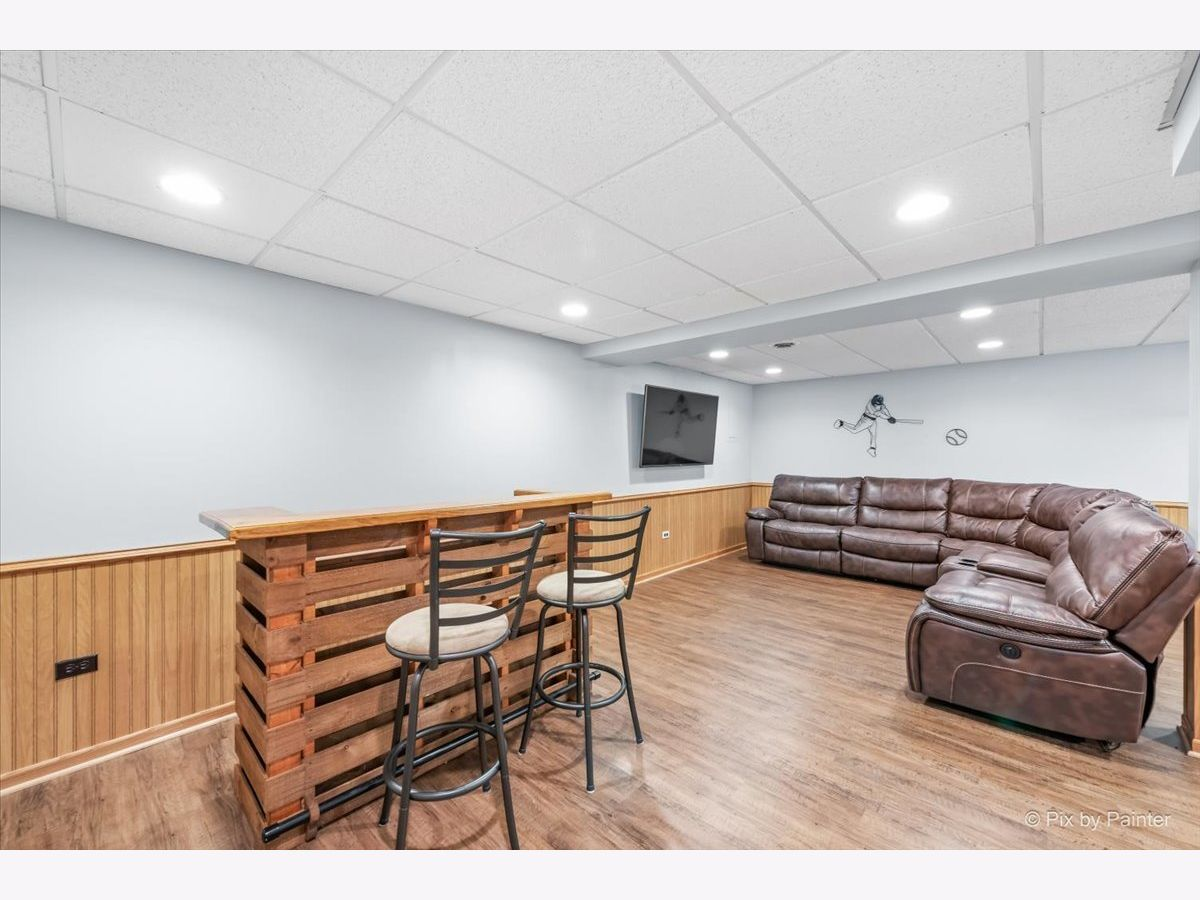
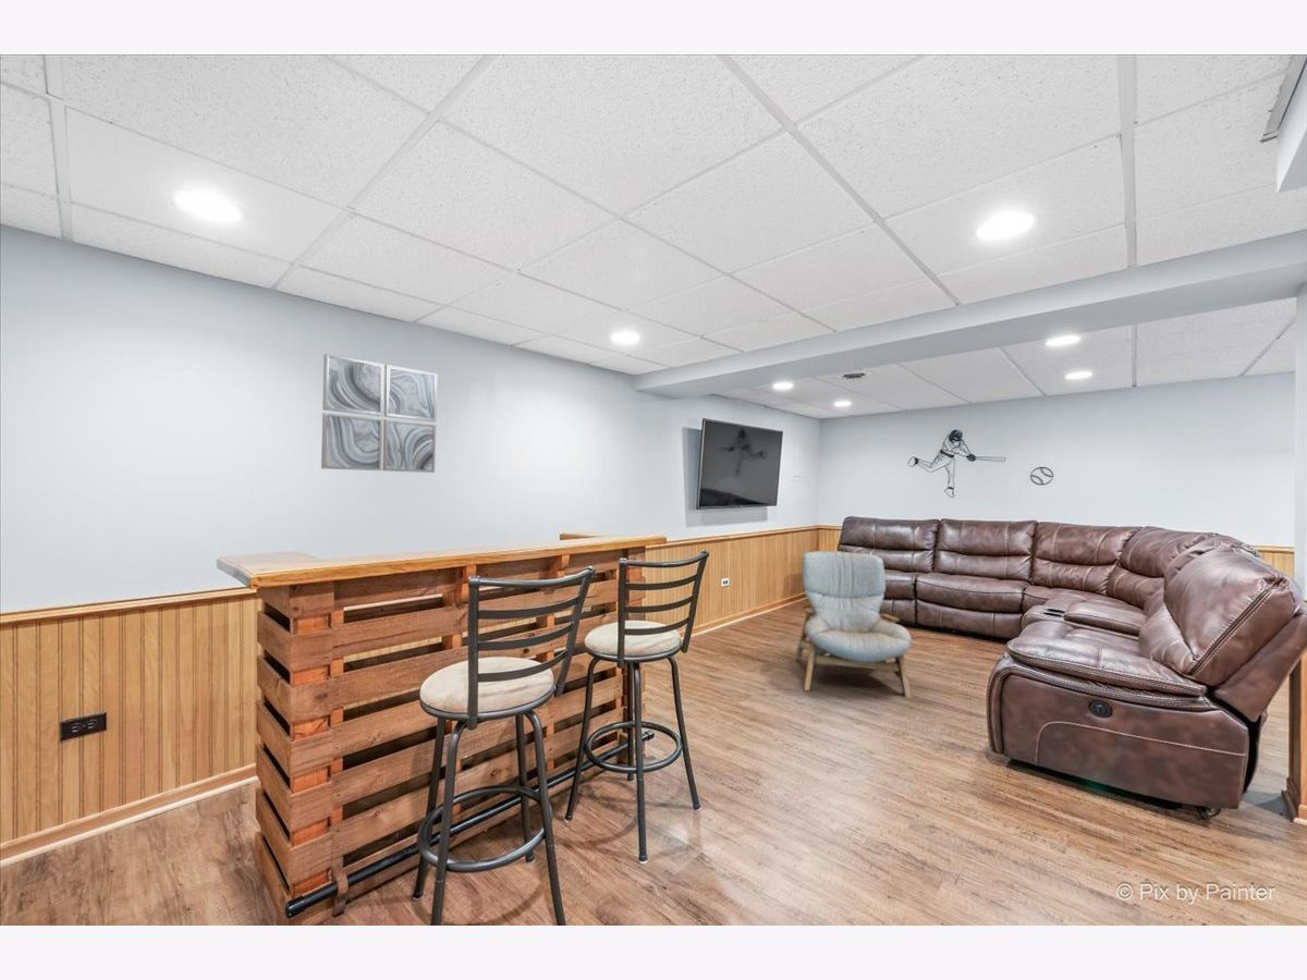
+ armchair (848, 616)
+ wall art (384, 416)
